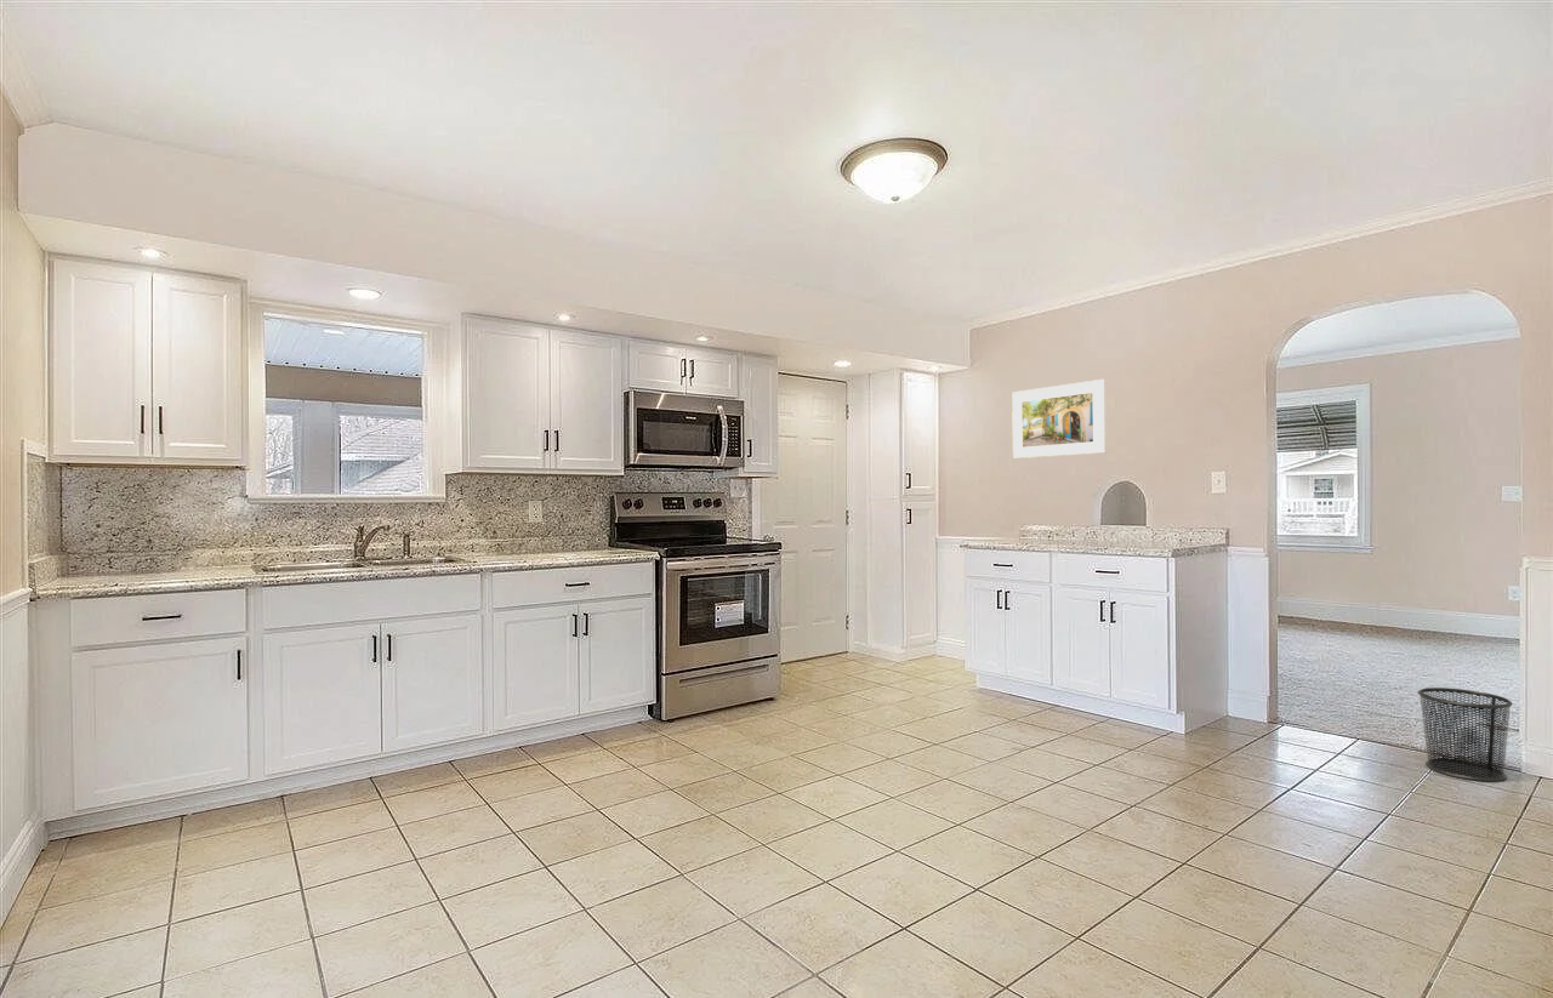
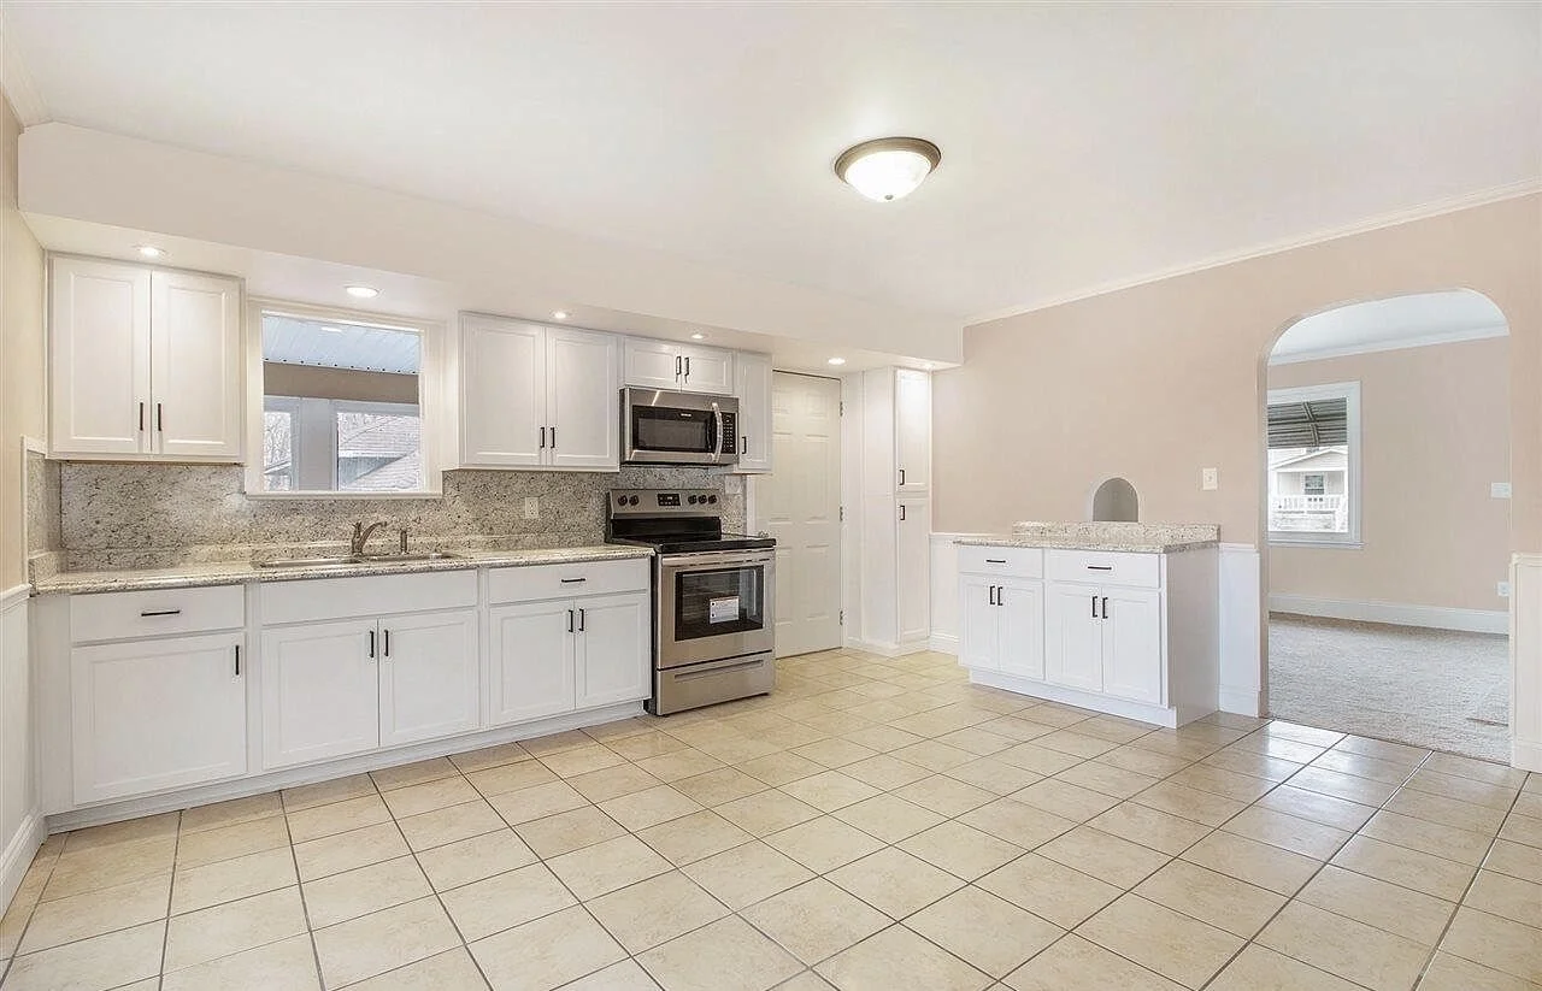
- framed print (1056, 421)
- waste bin (1463, 734)
